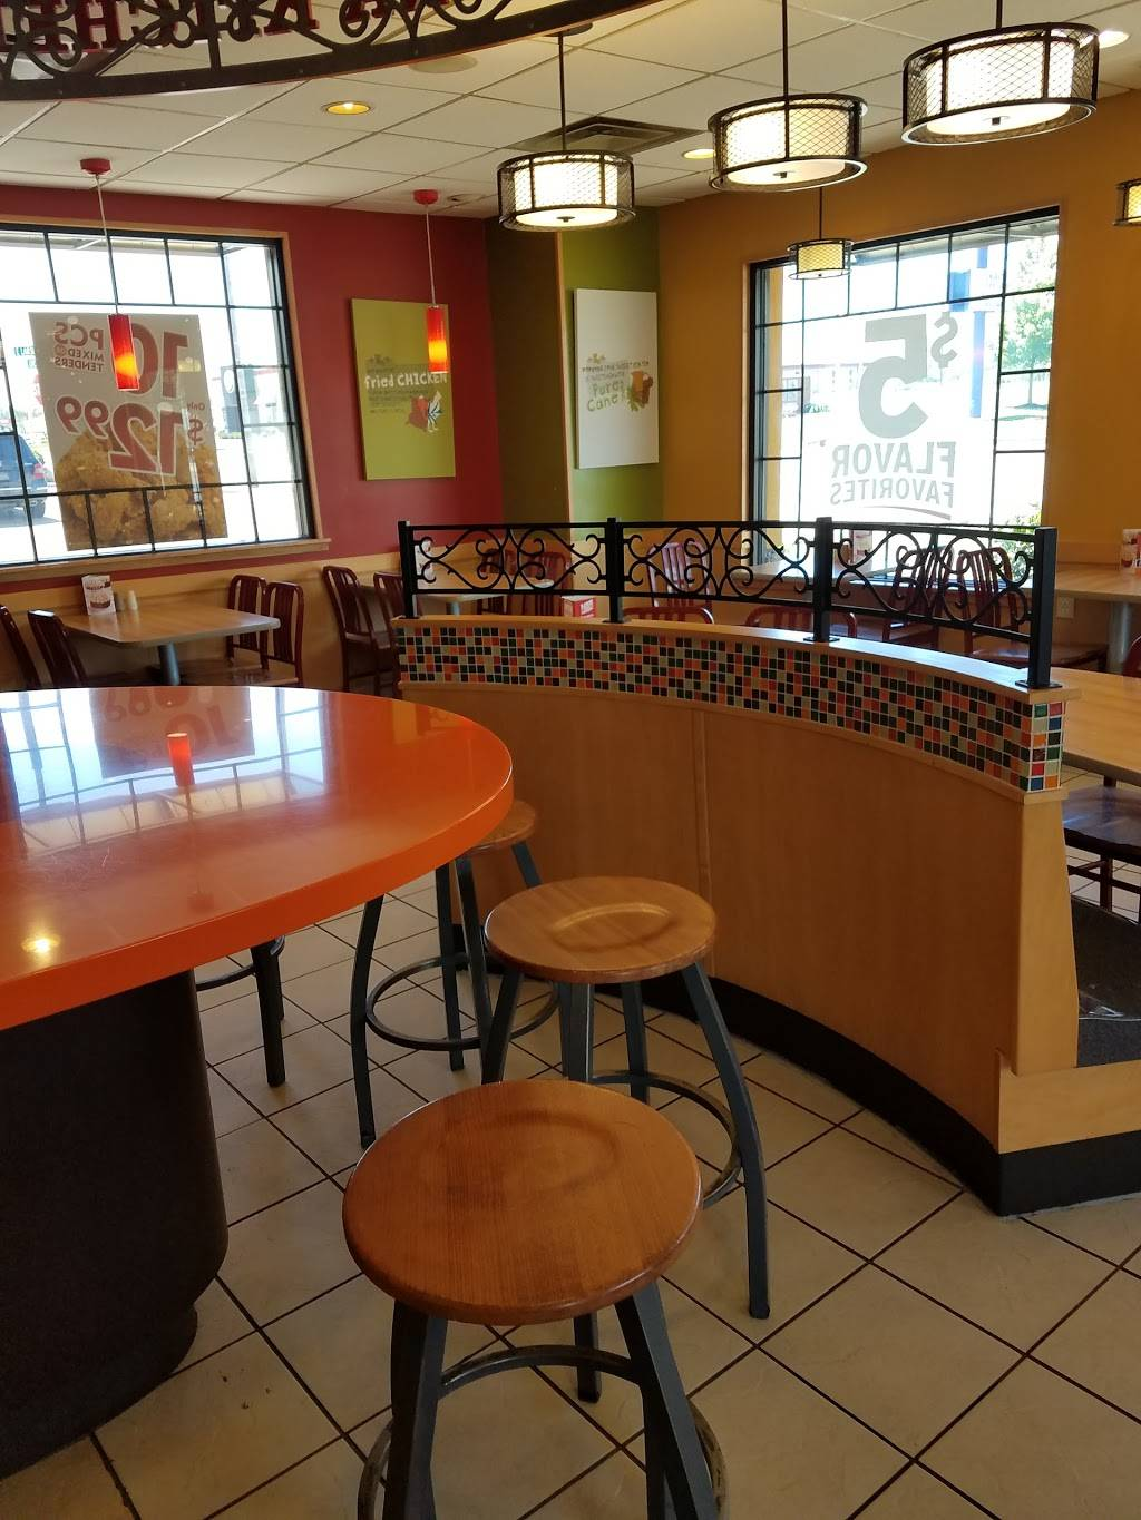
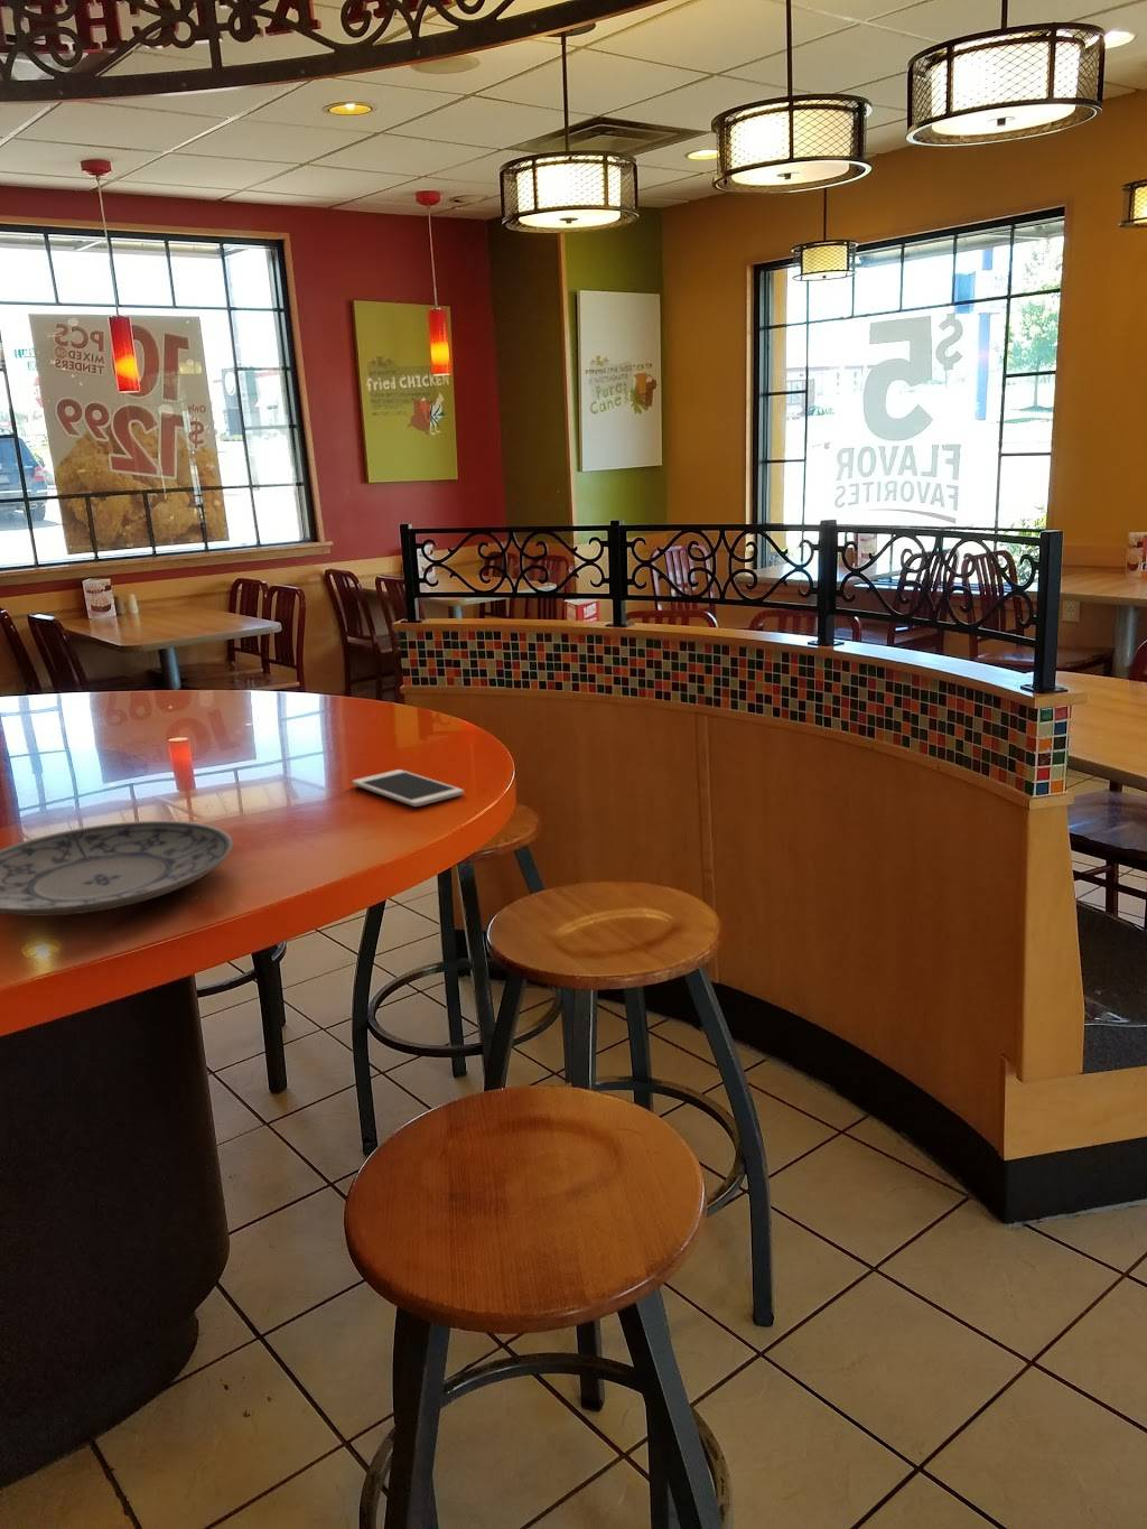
+ plate (100, 872)
+ cell phone (406, 787)
